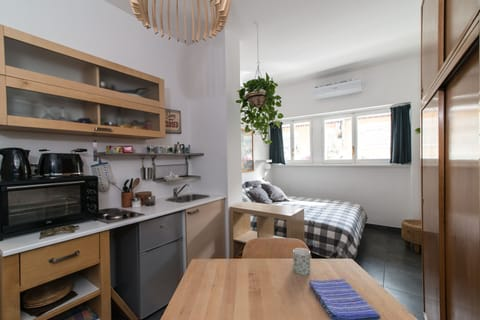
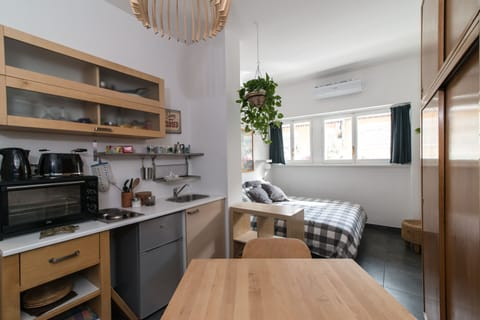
- mug (300, 259)
- dish towel (340, 296)
